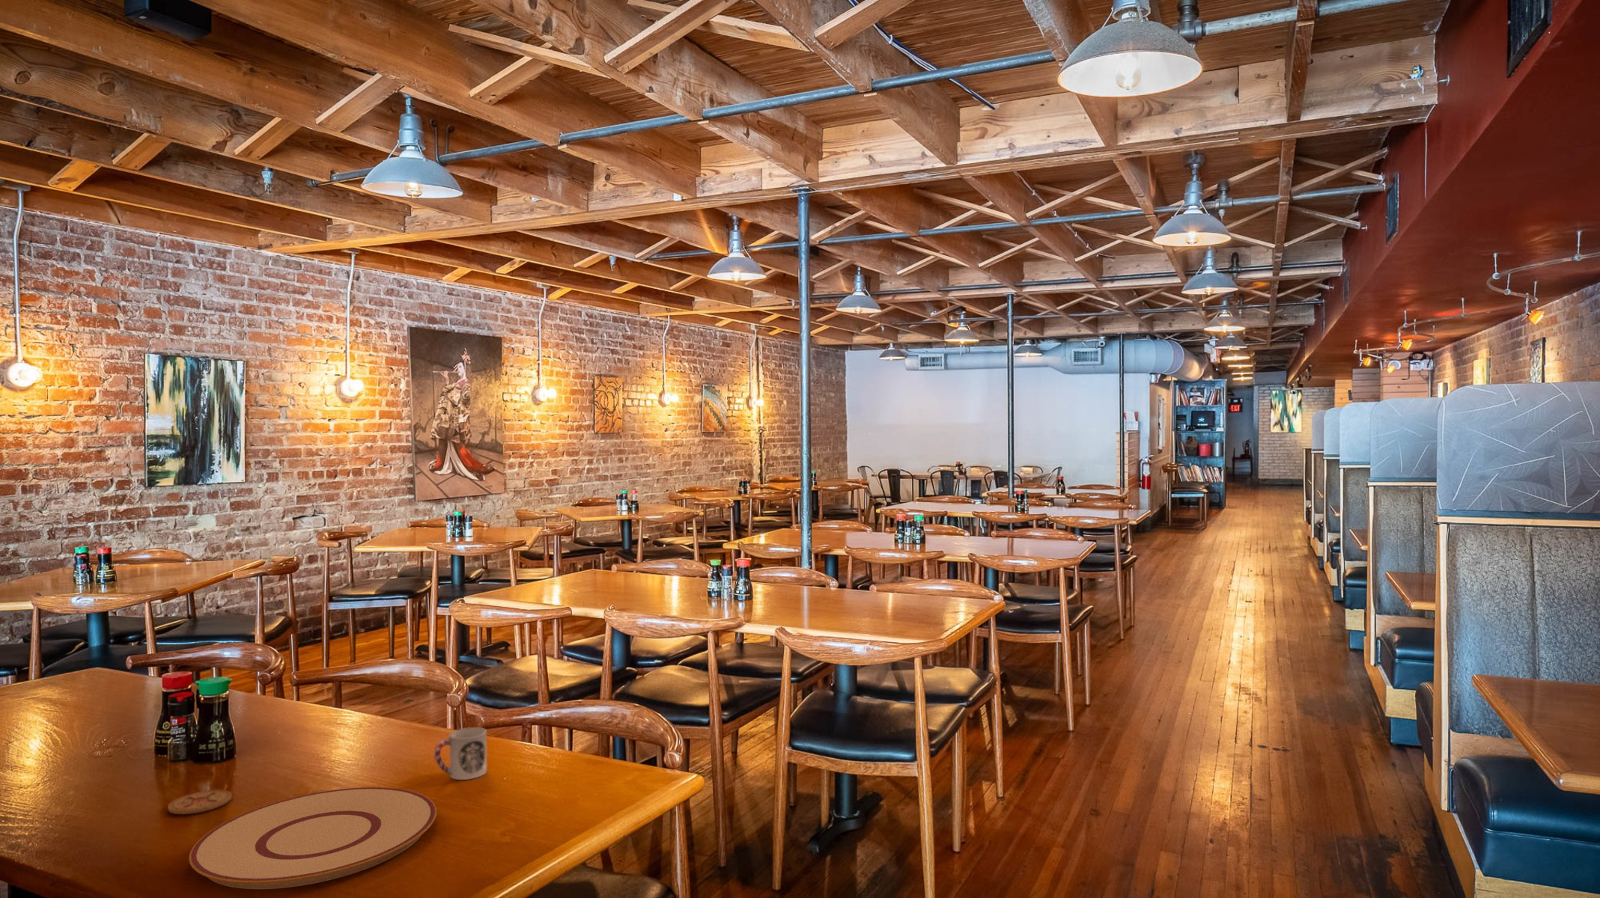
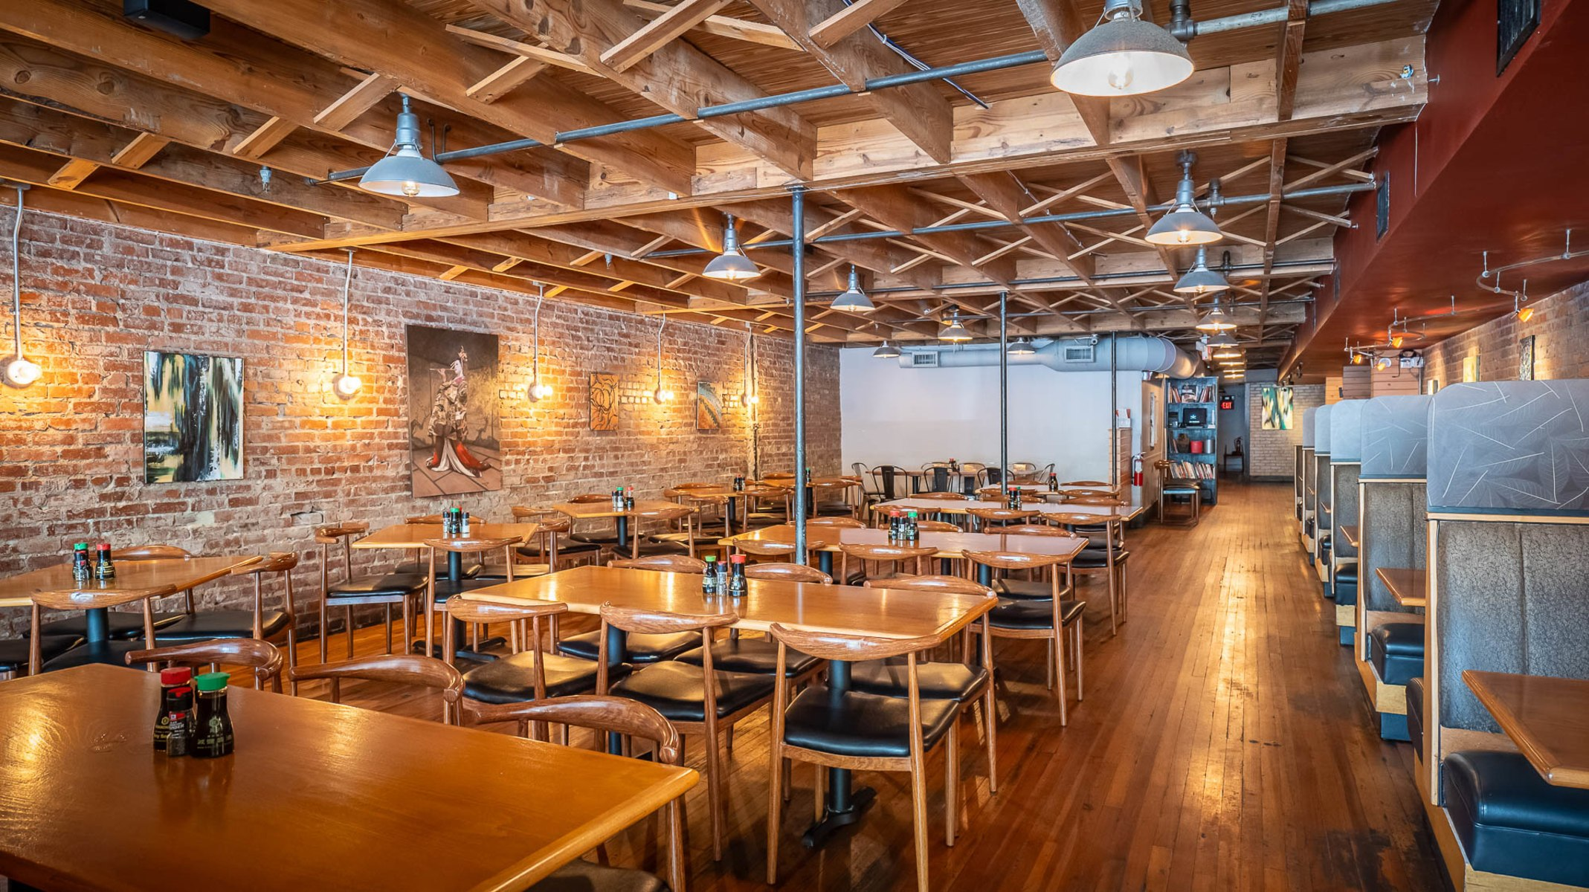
- coaster (200, 801)
- plate (320, 834)
- cup (460, 754)
